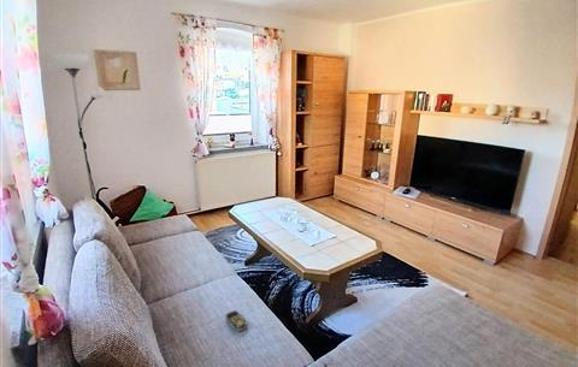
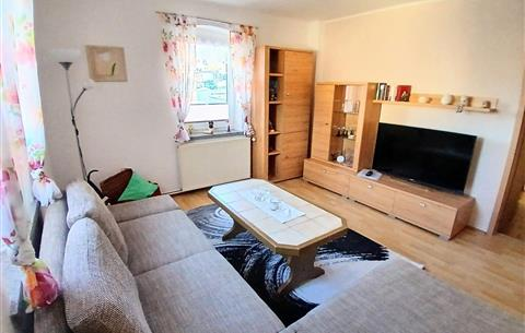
- remote control (236, 320)
